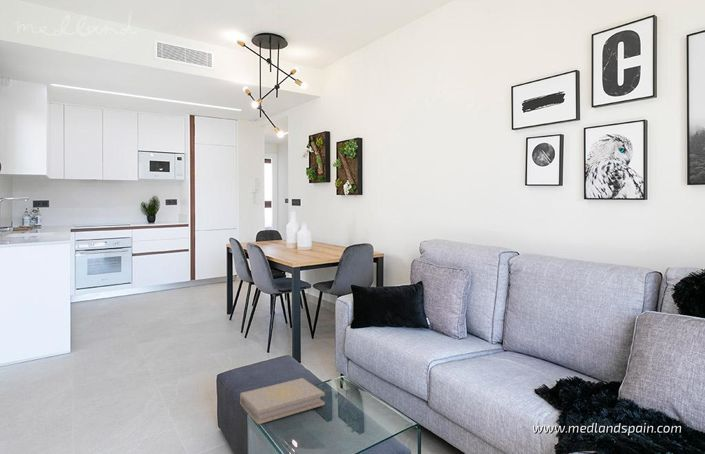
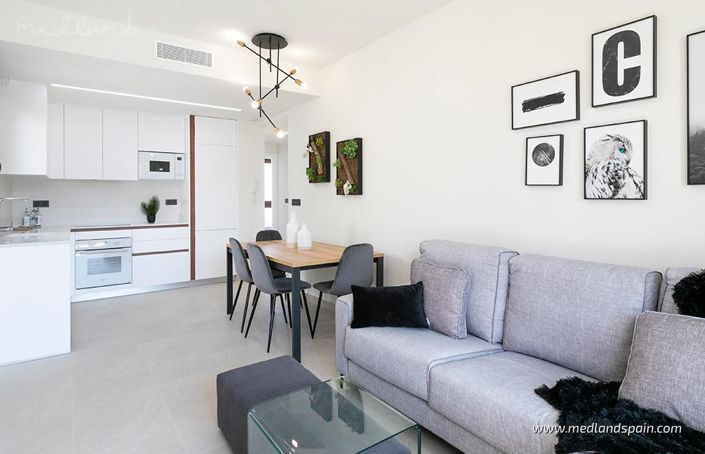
- book (282, 398)
